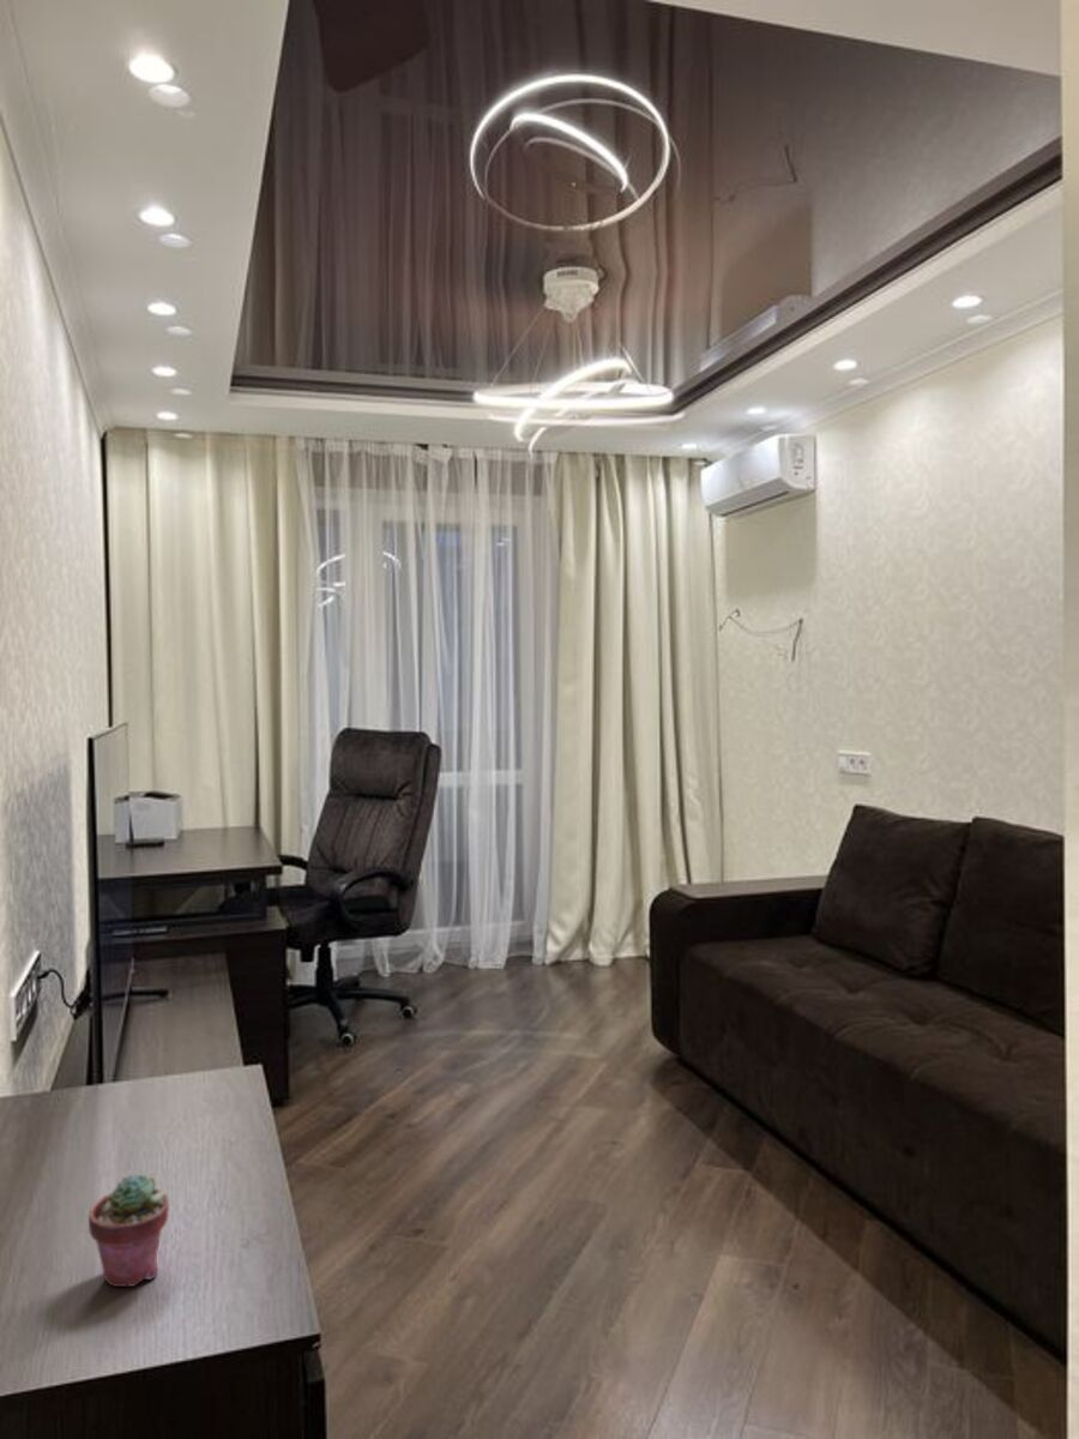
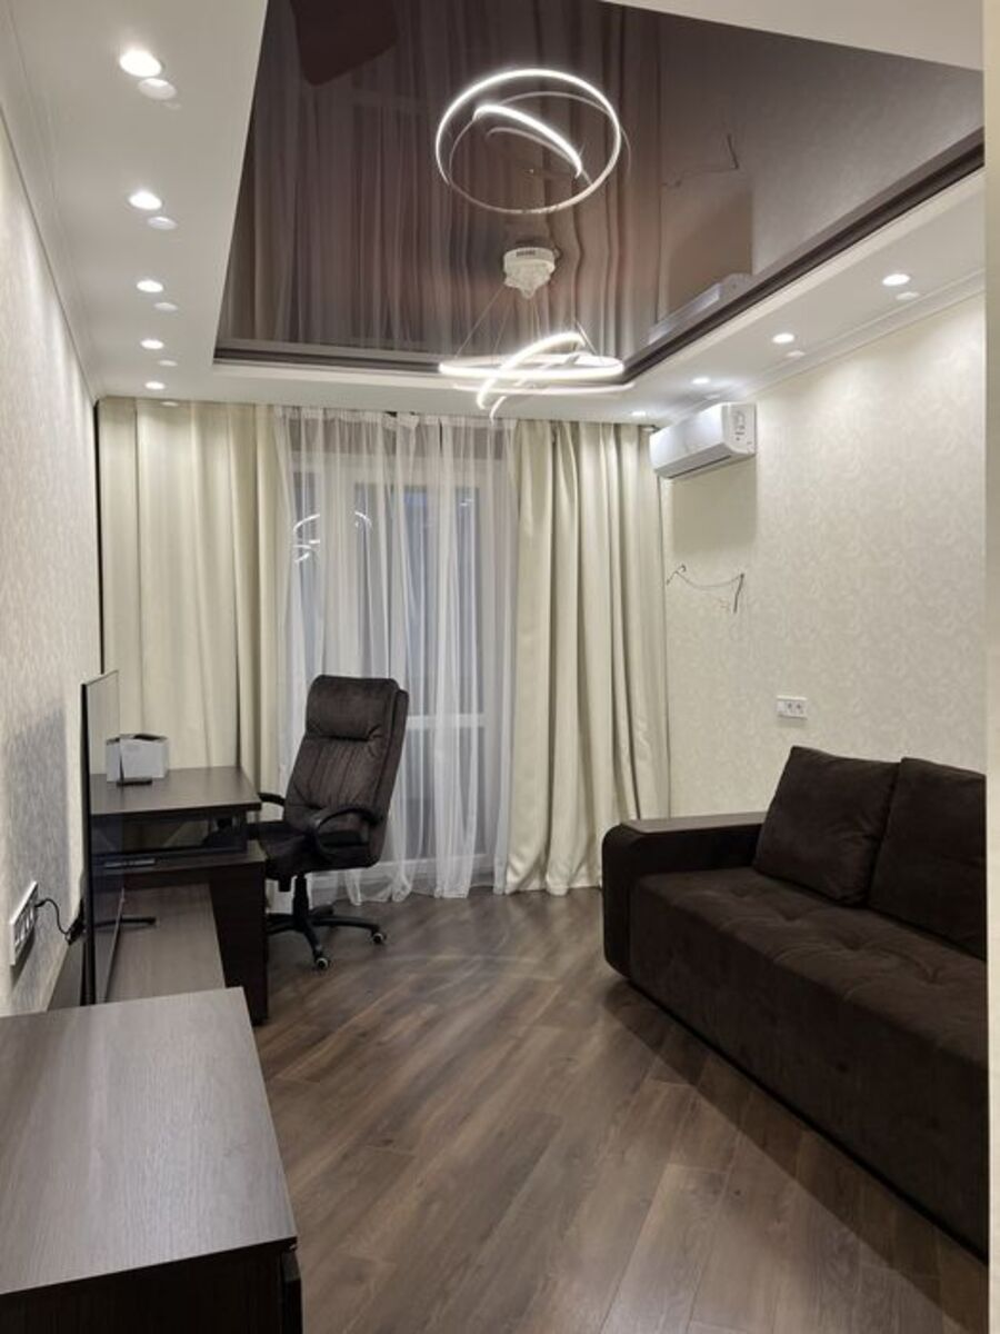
- potted succulent (129, 1224)
